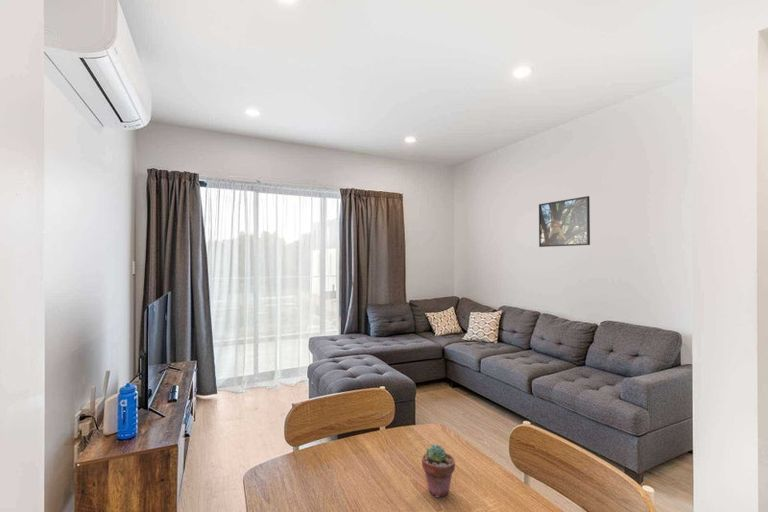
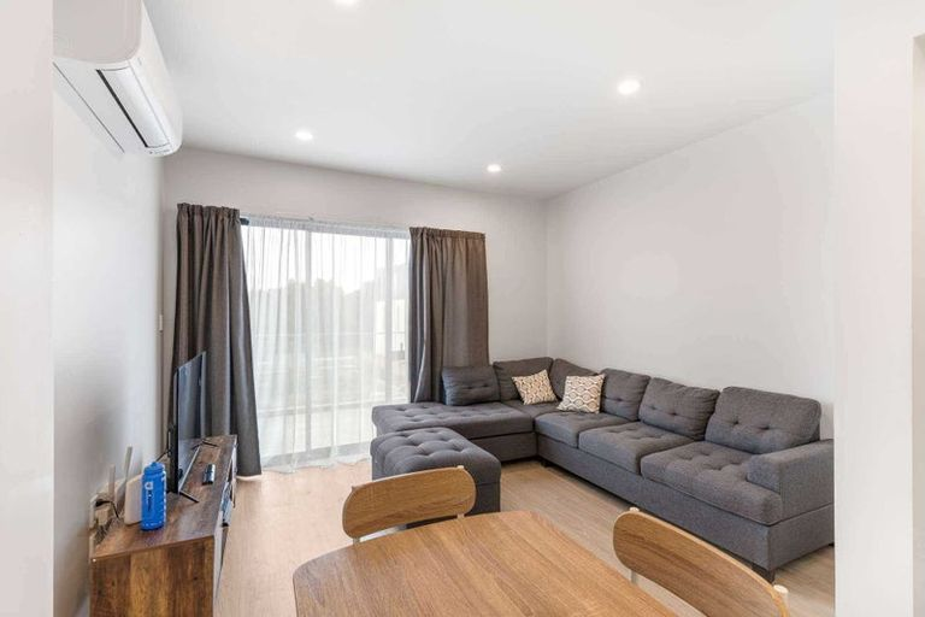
- potted succulent (438, 467)
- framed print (562, 223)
